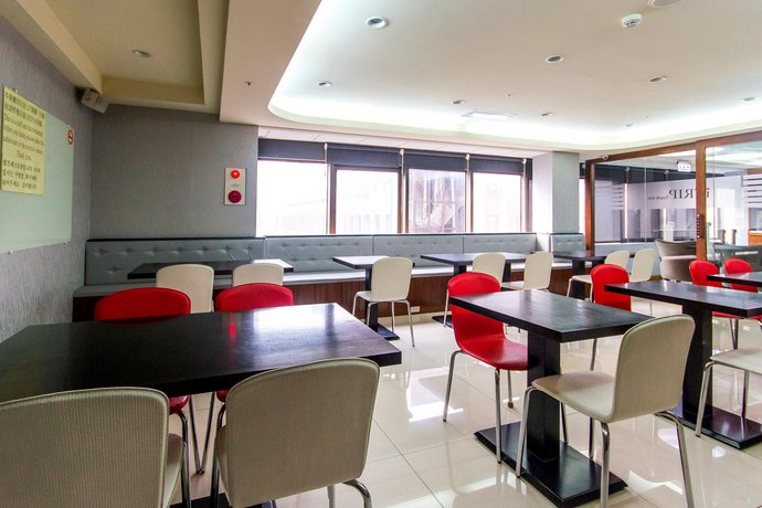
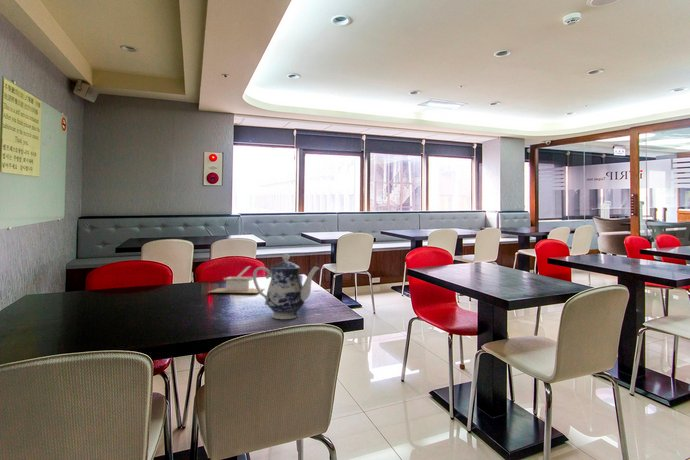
+ teapot (285, 285)
+ napkin holder (239, 277)
